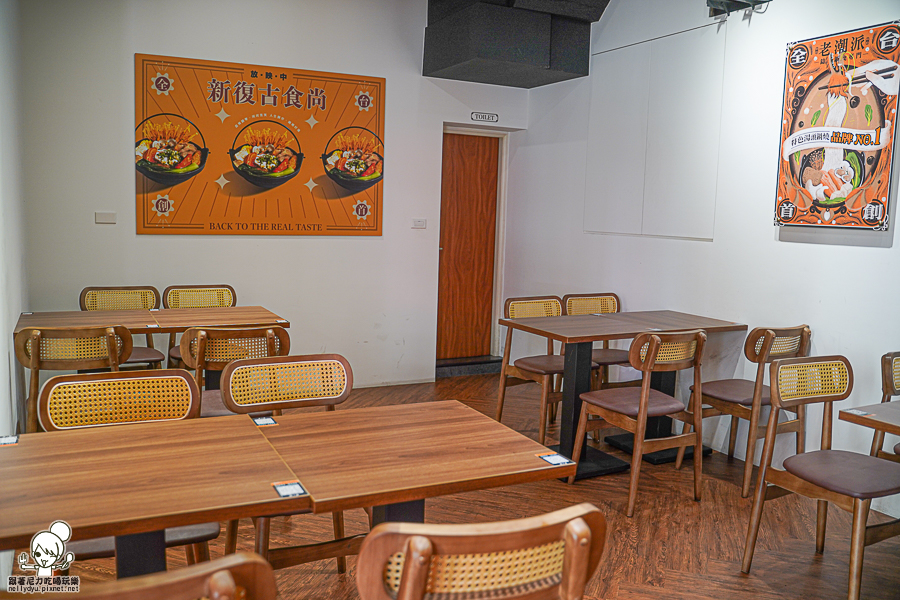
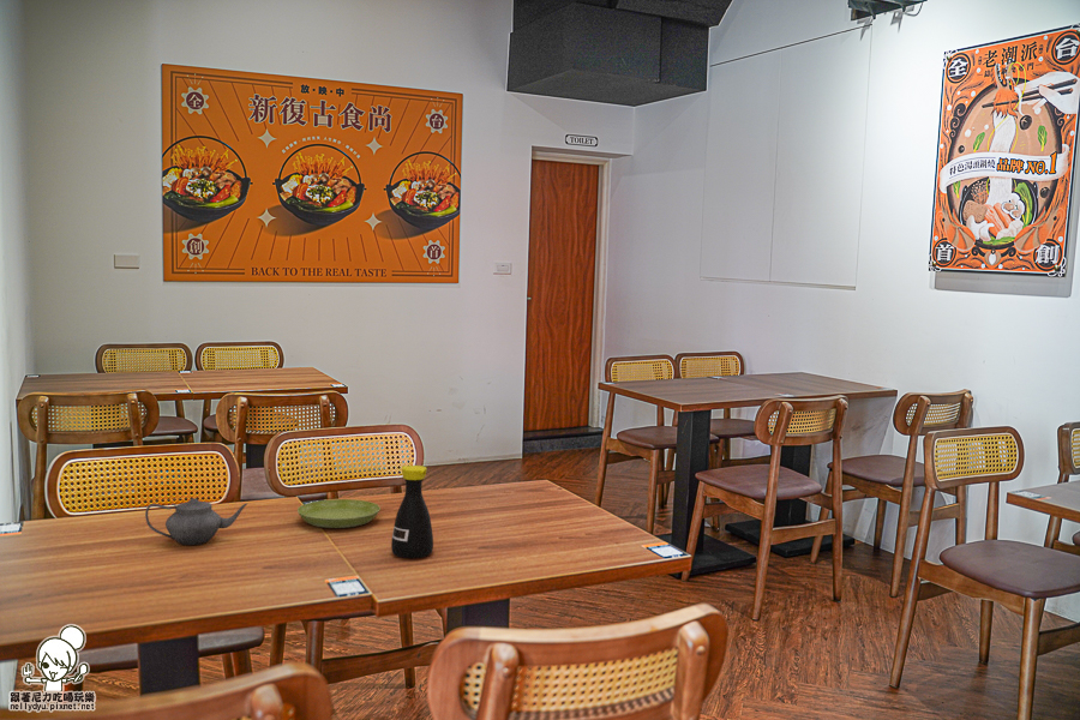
+ saucer (338, 514)
+ bottle (413, 510)
+ teapot (197, 520)
